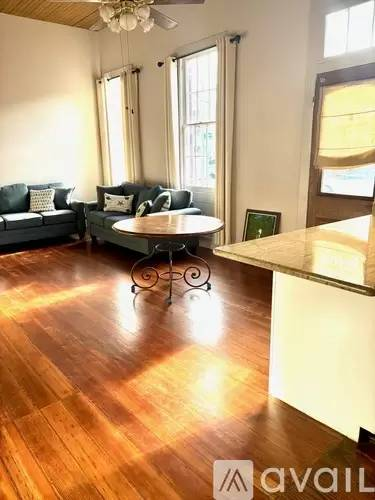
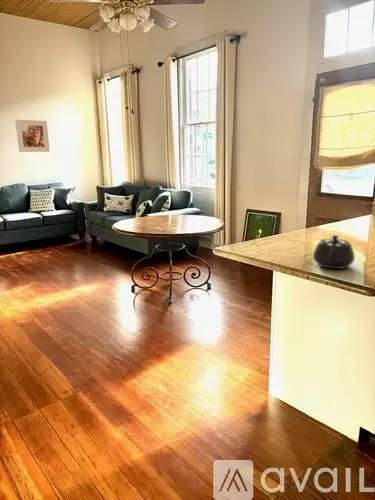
+ teapot (333, 251)
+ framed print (33, 136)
